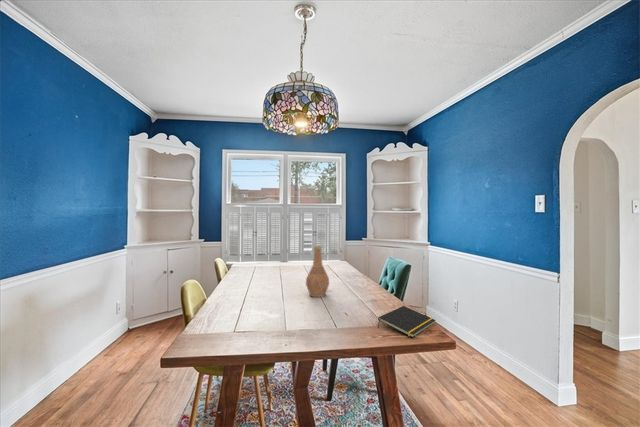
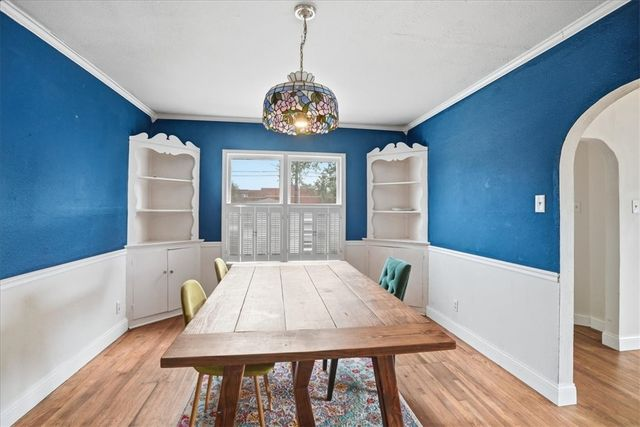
- notepad (407, 320)
- vase (317, 270)
